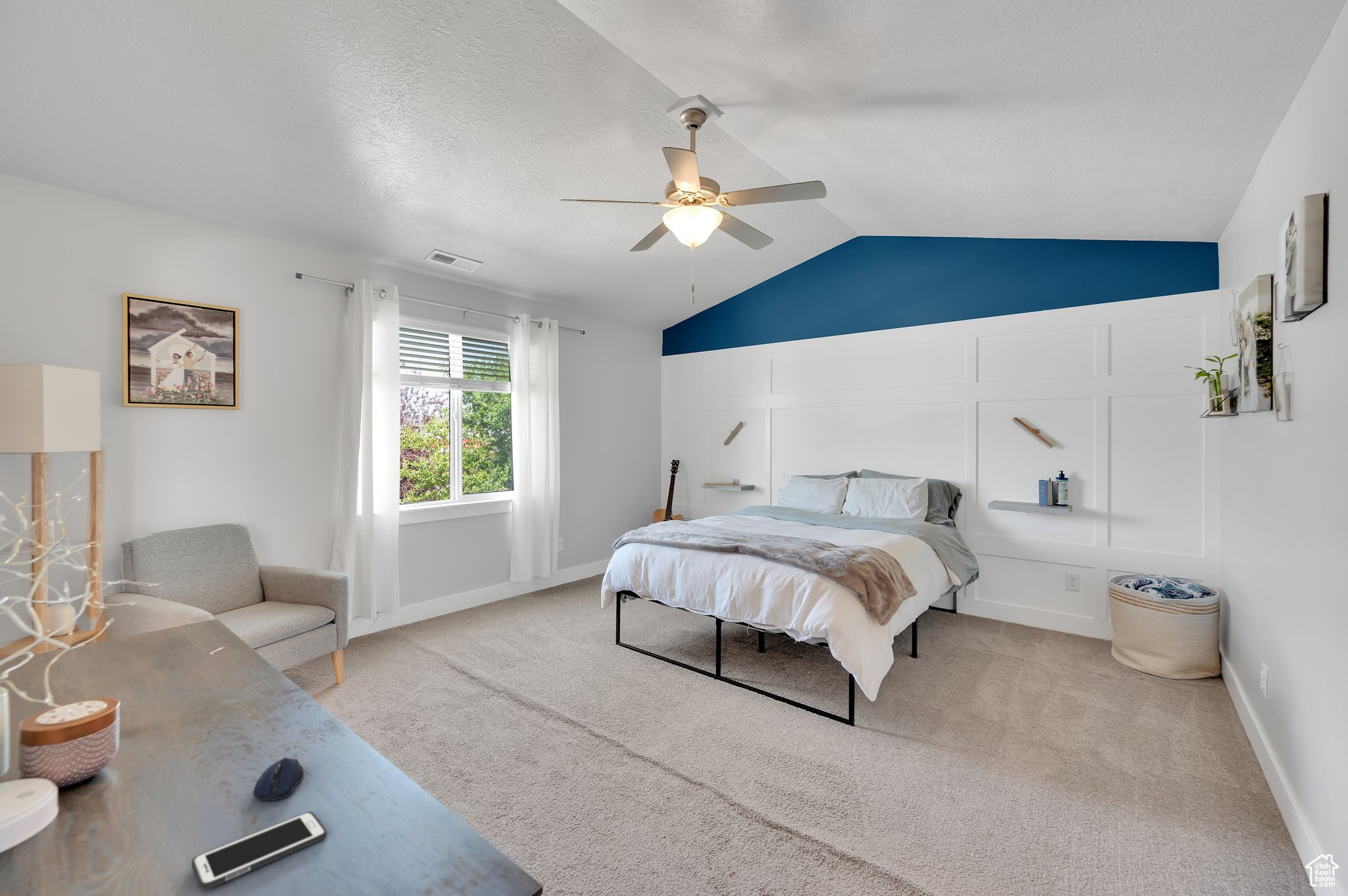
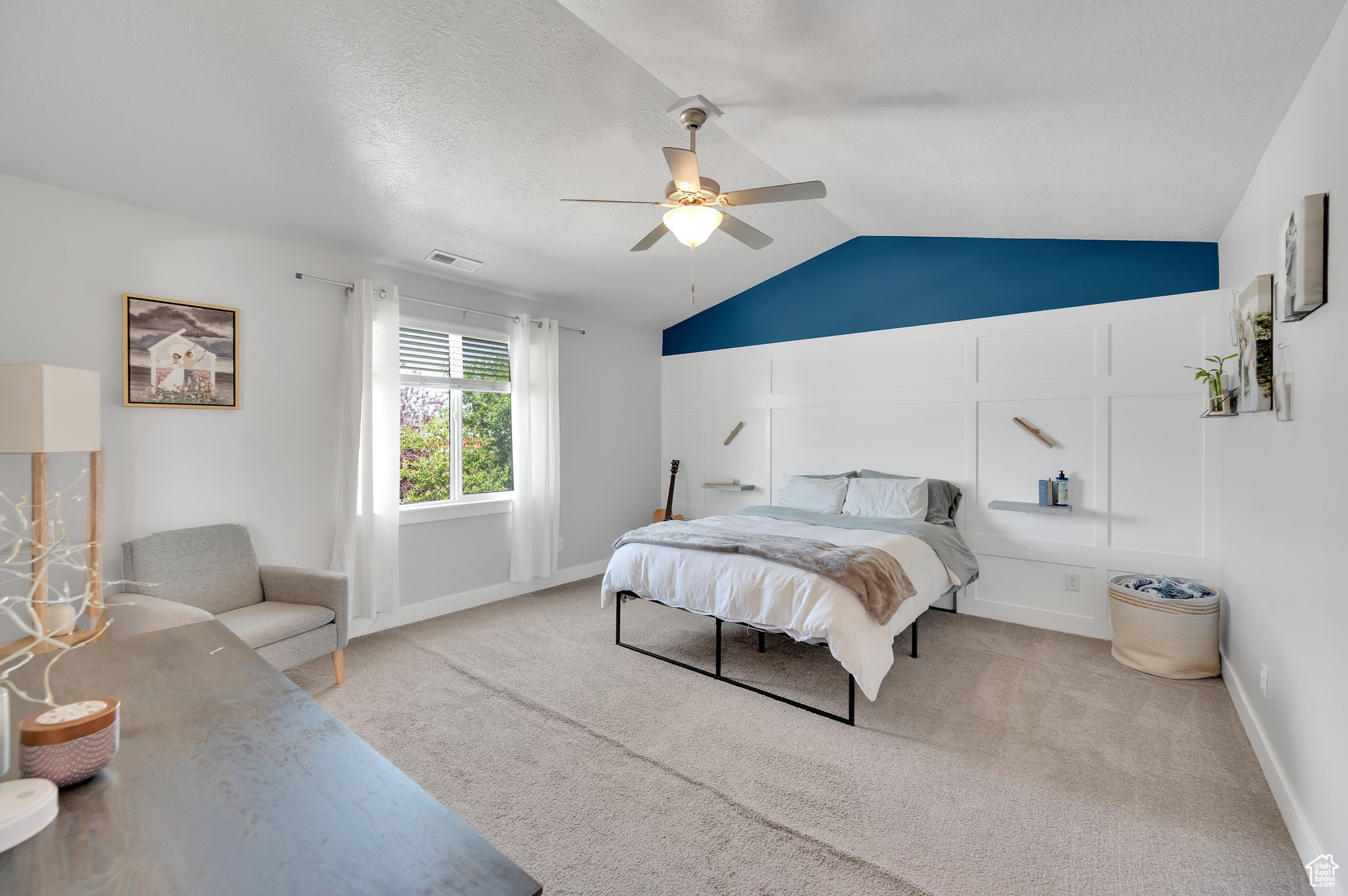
- computer mouse (279, 774)
- cell phone (261, 847)
